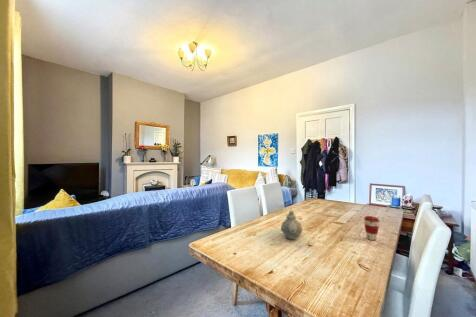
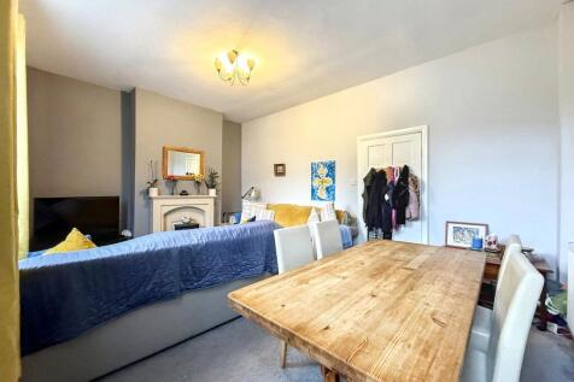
- teapot (291, 223)
- coffee cup (371, 227)
